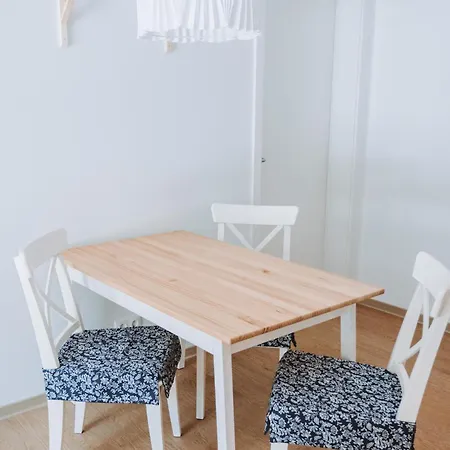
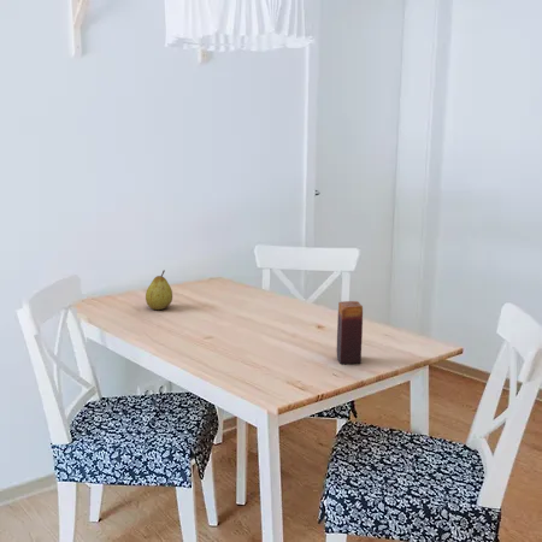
+ candle (349, 331)
+ fruit (158, 289)
